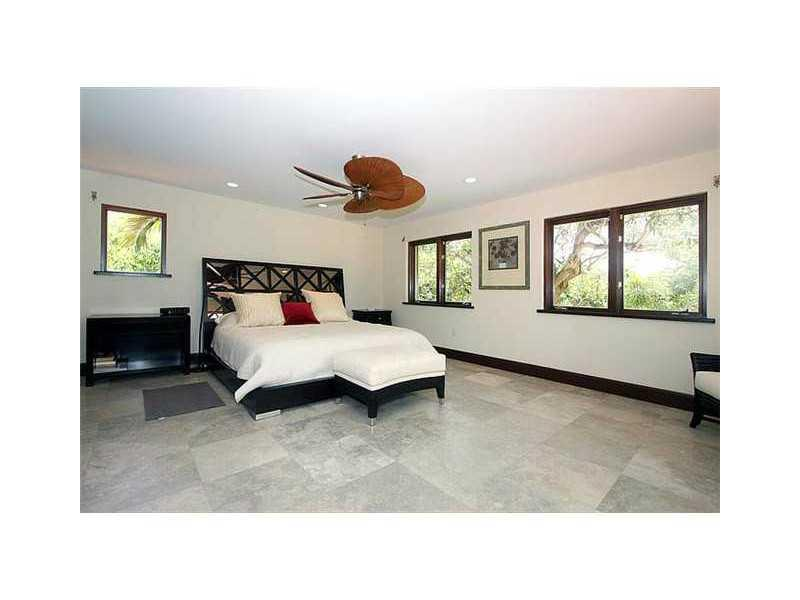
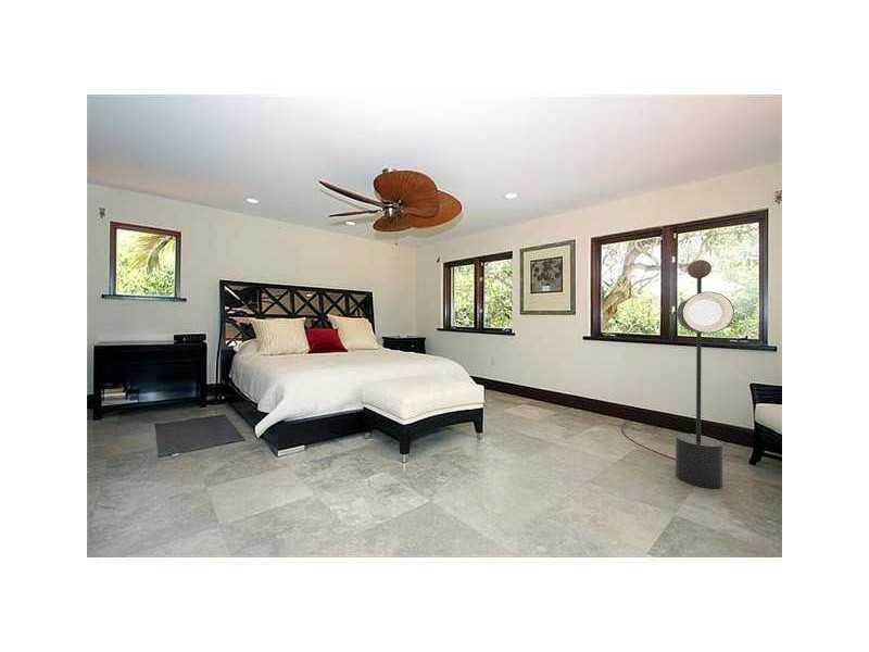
+ floor lamp (696, 361)
